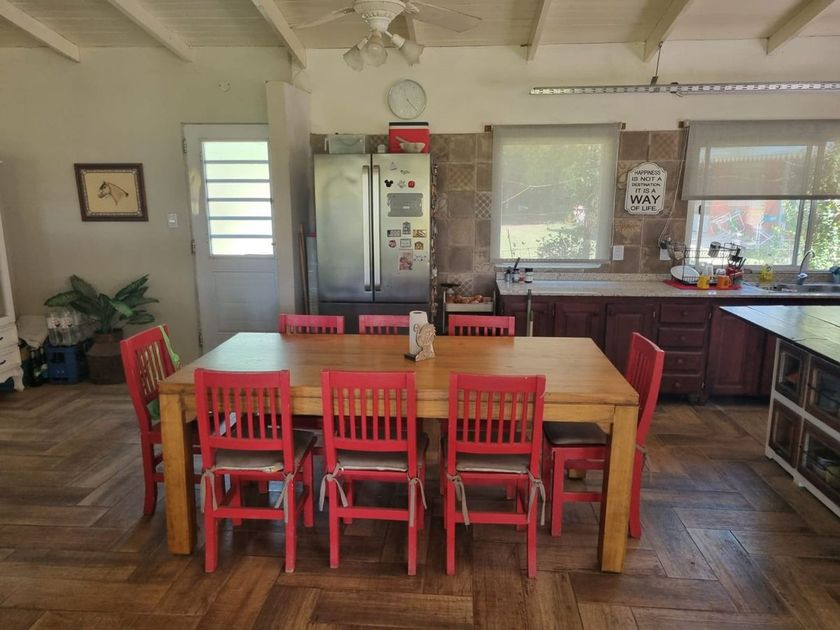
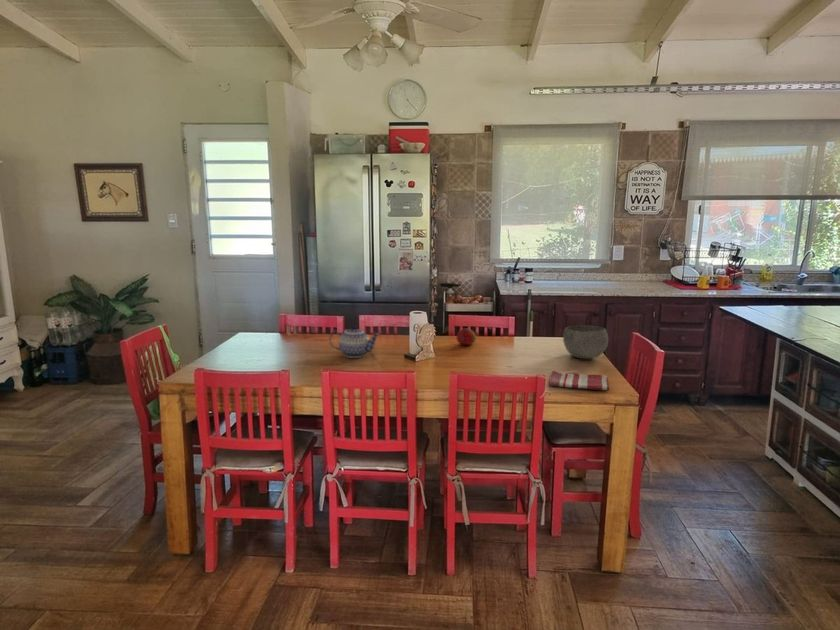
+ fruit (466, 336)
+ dish towel (578, 380)
+ teapot (354, 340)
+ bowl (585, 342)
